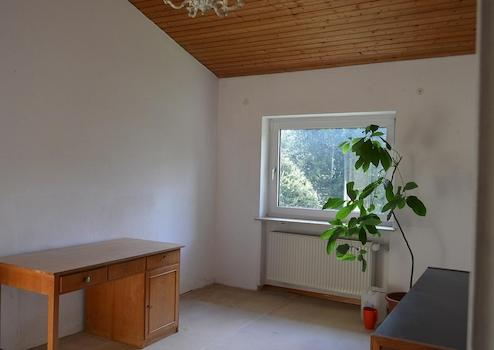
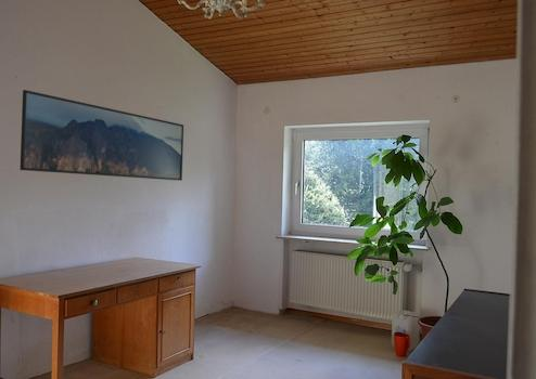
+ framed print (116, 143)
